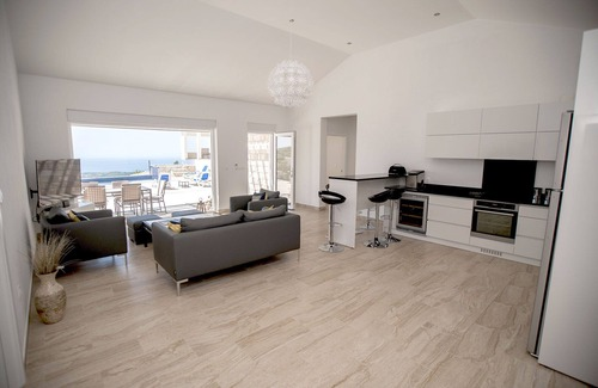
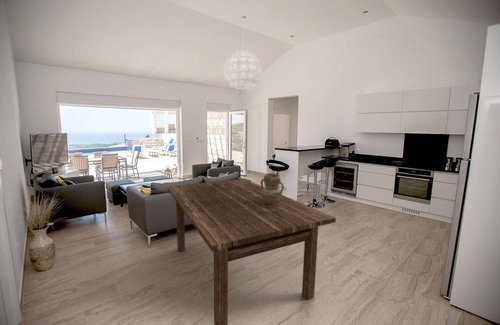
+ dining table (234, 234)
+ ceramic jug (271, 189)
